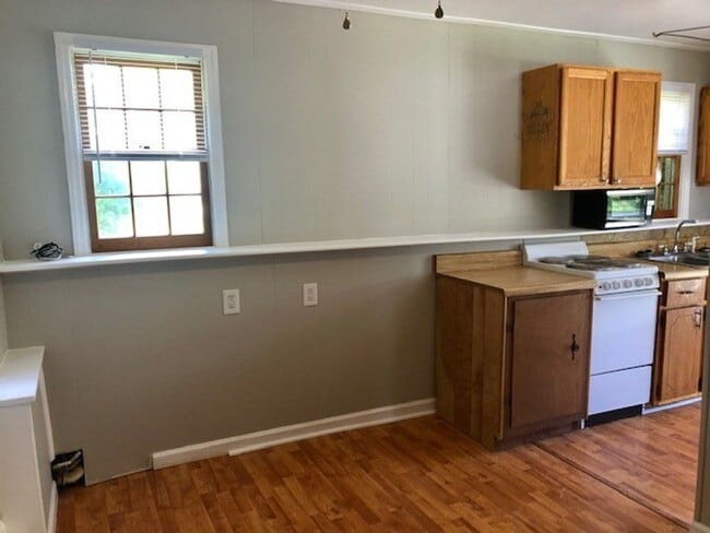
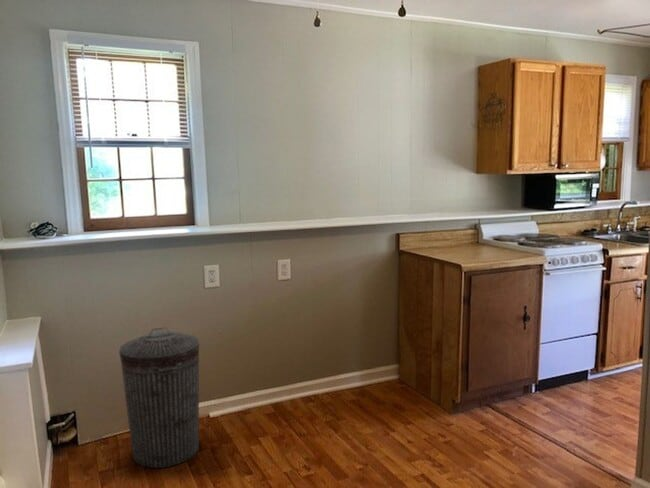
+ trash can (162, 390)
